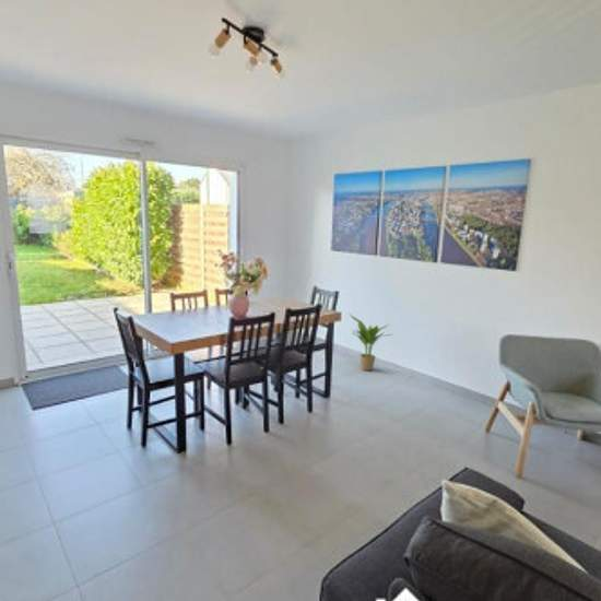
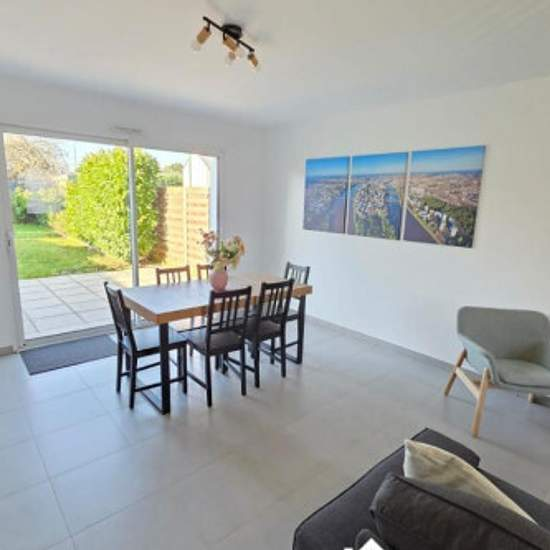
- potted plant (366, 343)
